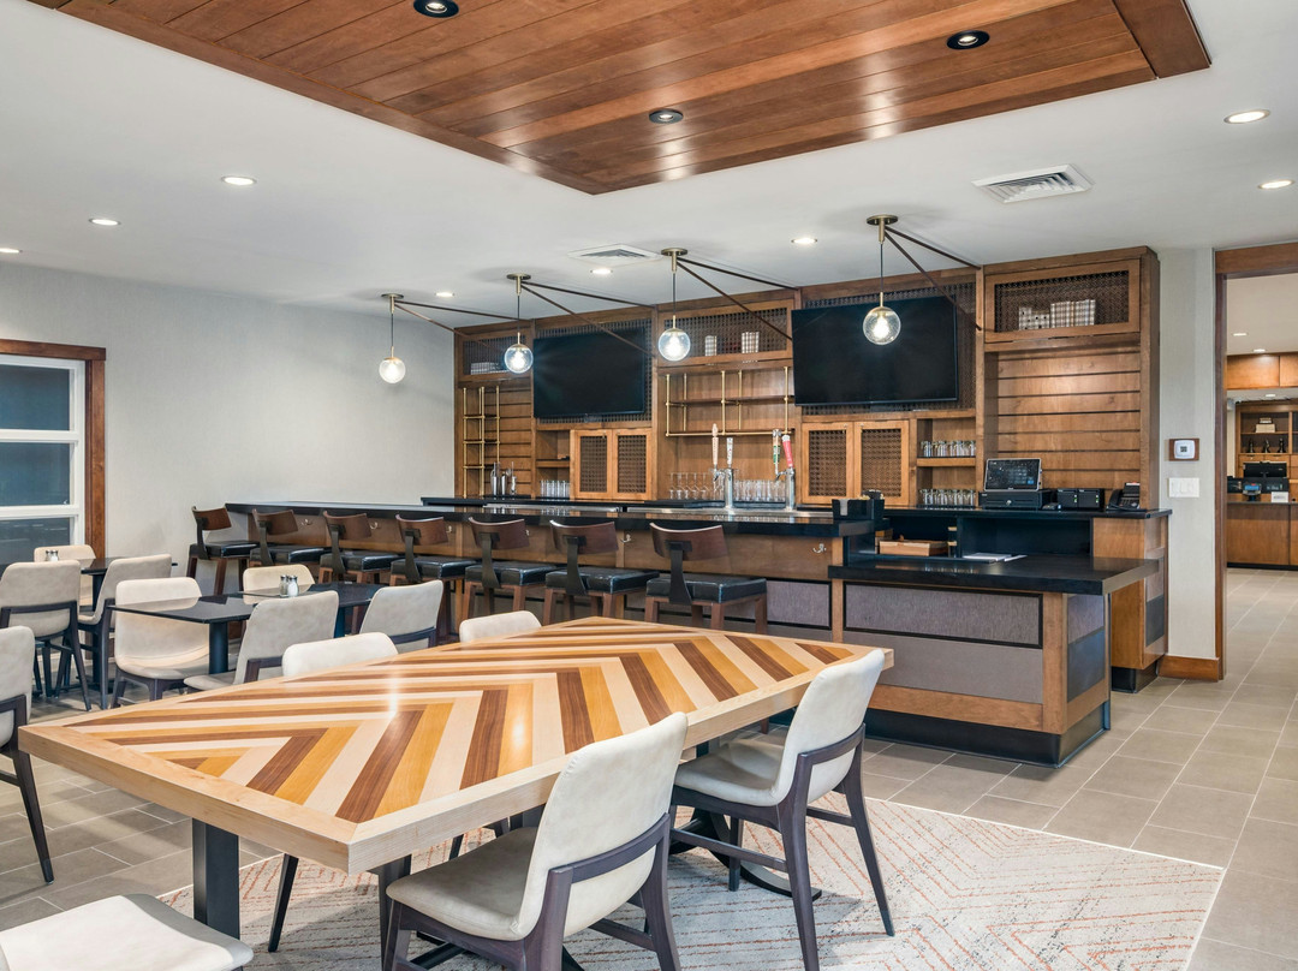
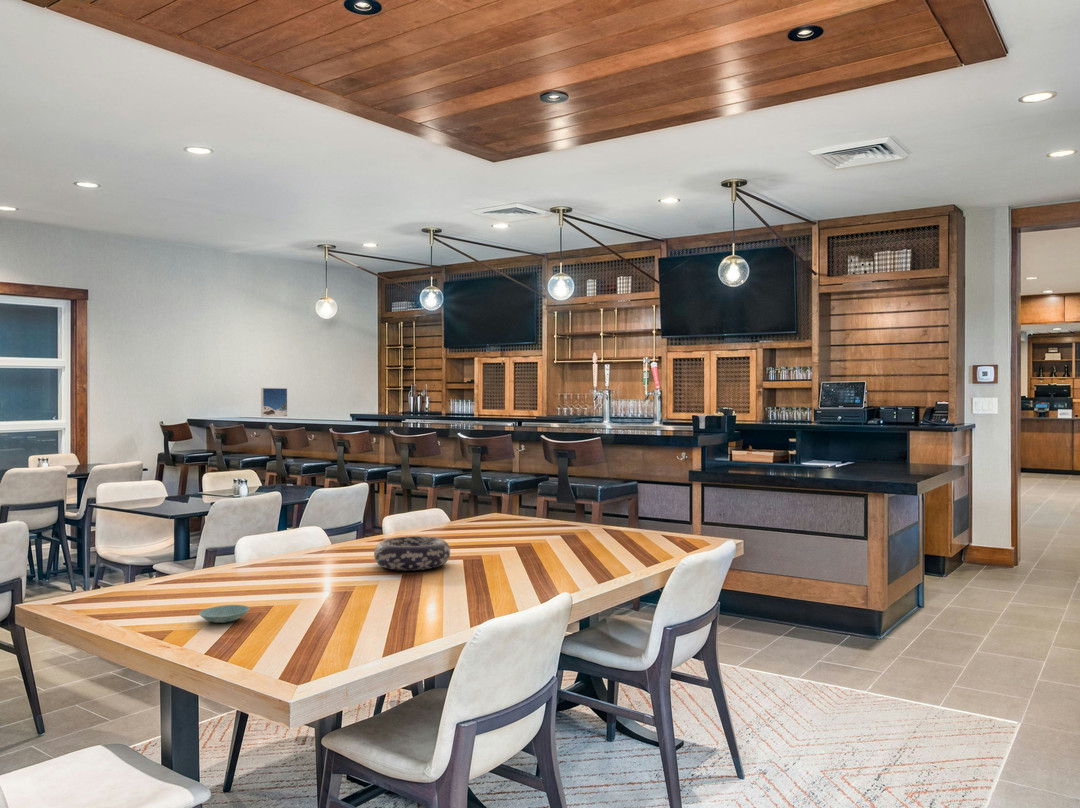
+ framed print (274, 402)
+ decorative bowl (412, 553)
+ saucer (224, 614)
